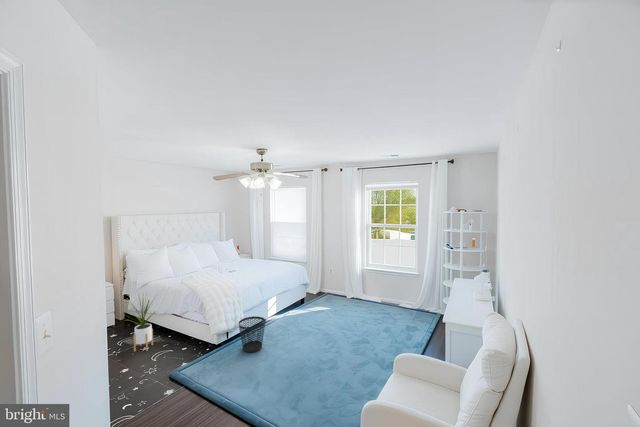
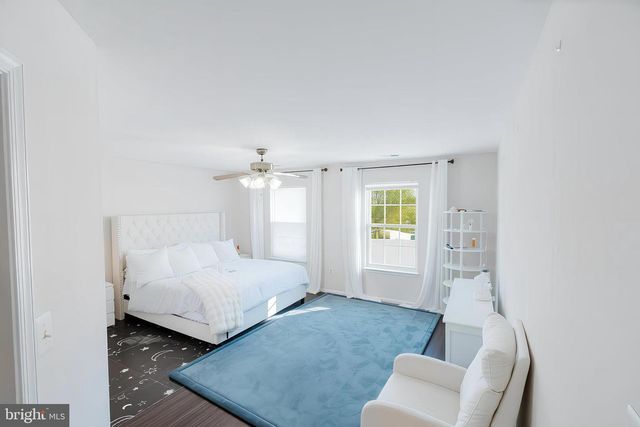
- house plant (142, 320)
- wastebasket (252, 334)
